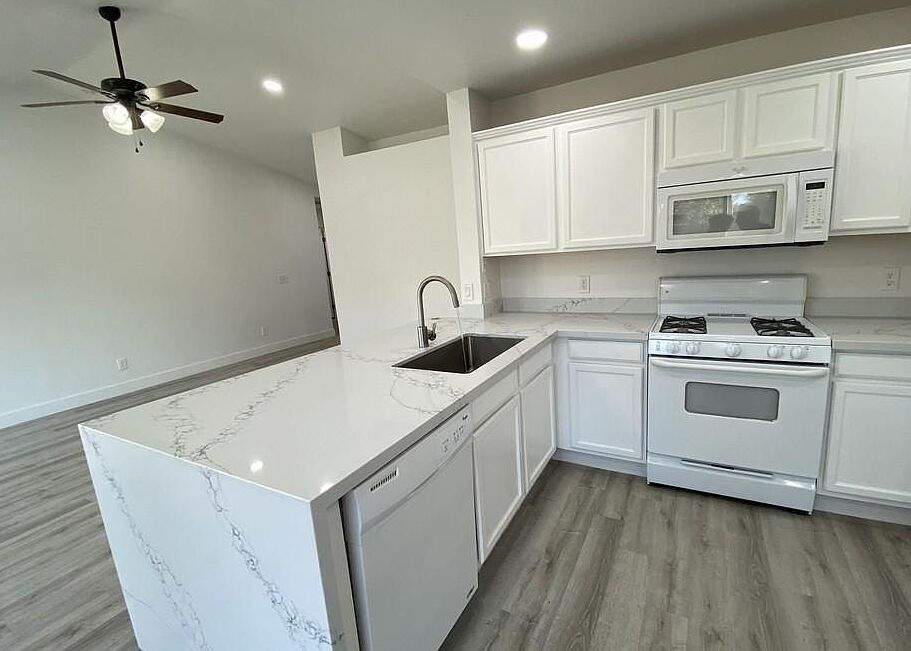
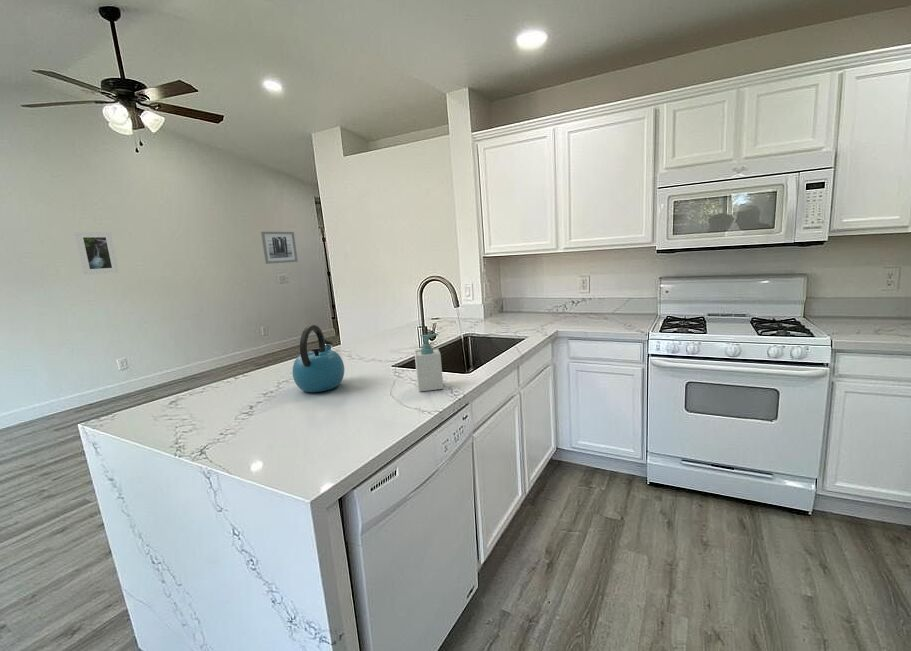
+ wall art (280, 247)
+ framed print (97, 253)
+ kettle (318, 355)
+ soap bottle (428, 360)
